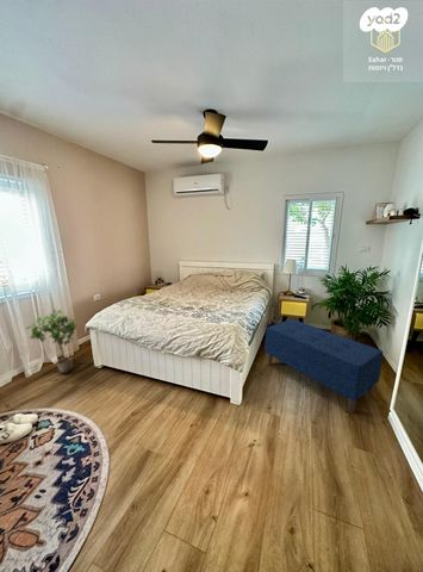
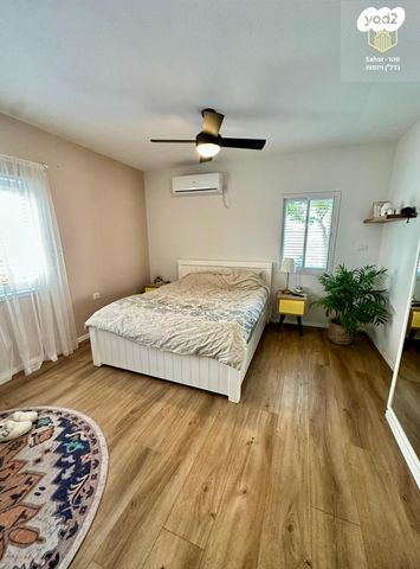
- bench (316, 358)
- potted plant (58, 343)
